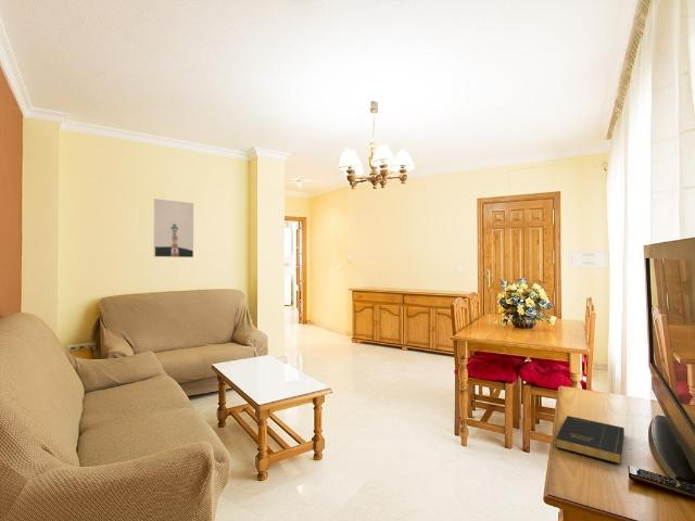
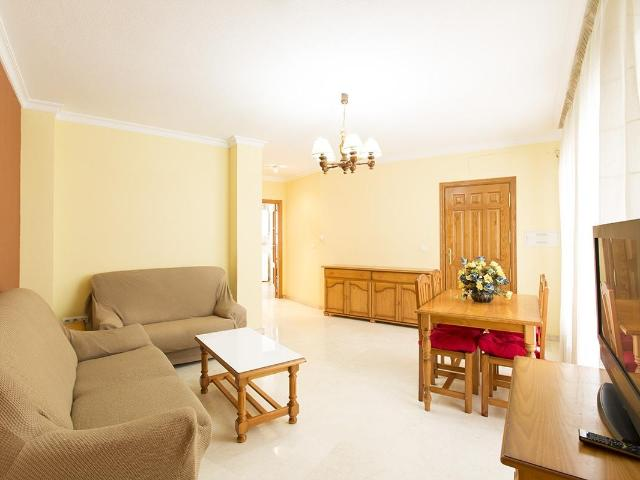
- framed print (174, 229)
- book (591, 435)
